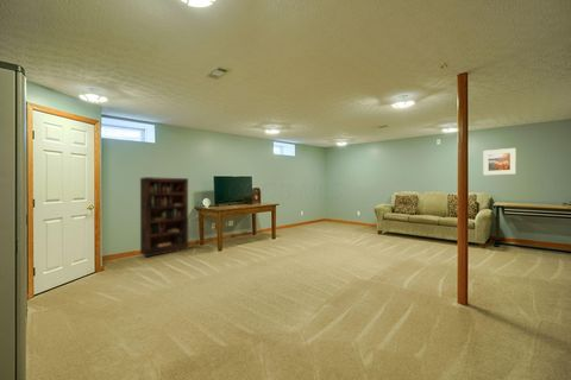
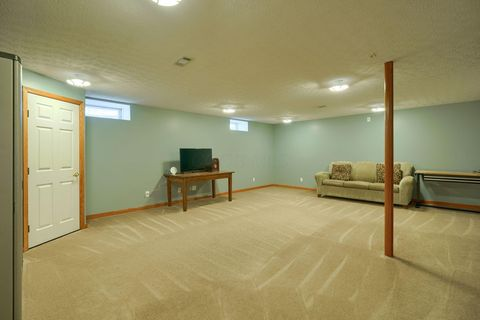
- bookcase (164, 214)
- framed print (498, 162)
